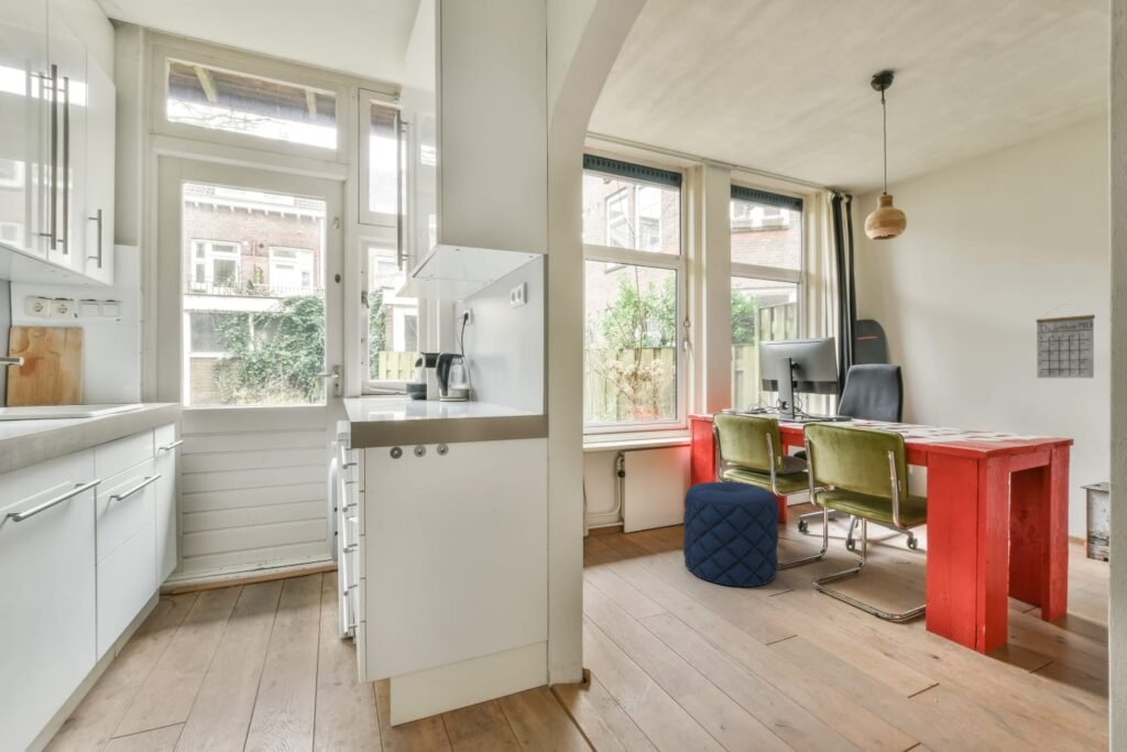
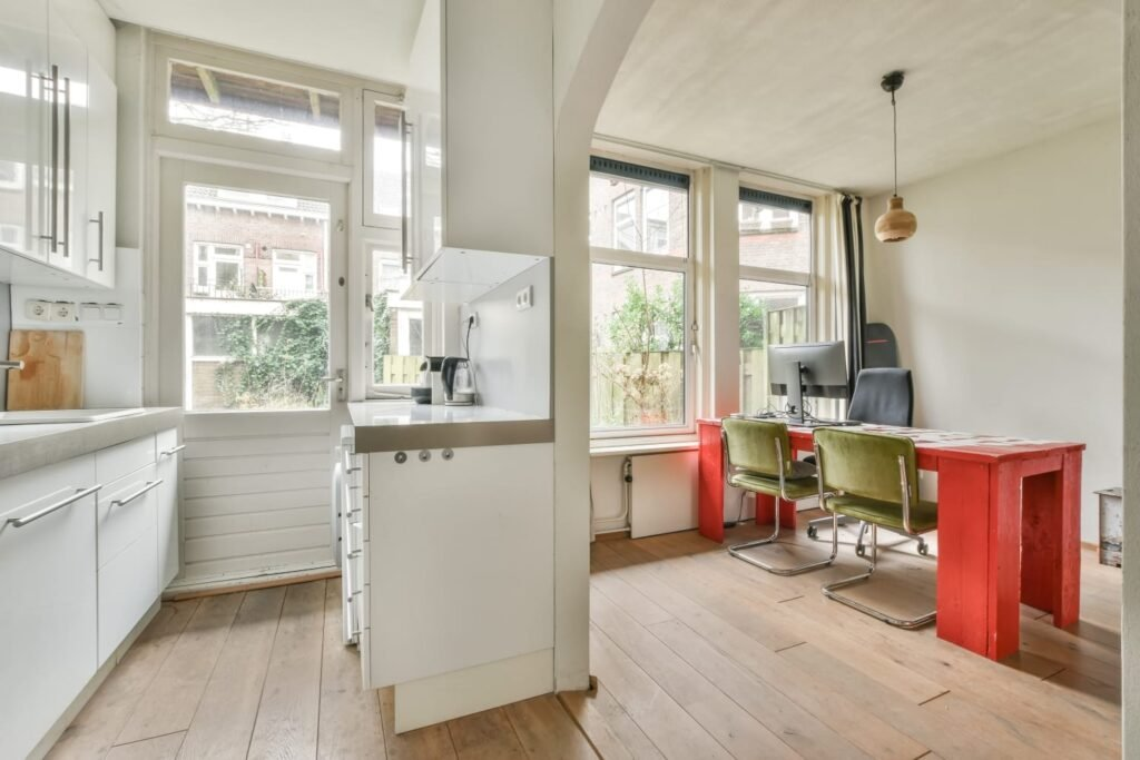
- calendar (1064, 340)
- pouf (730, 527)
